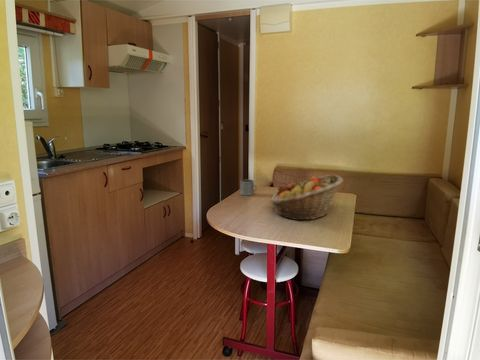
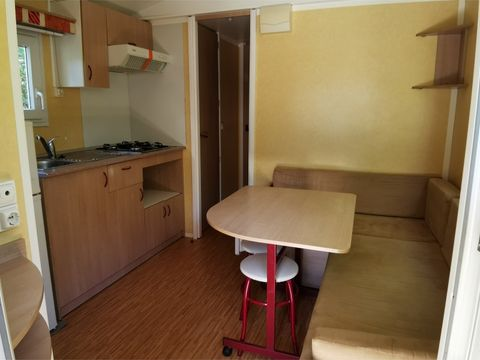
- mug (248, 187)
- fruit basket (306, 194)
